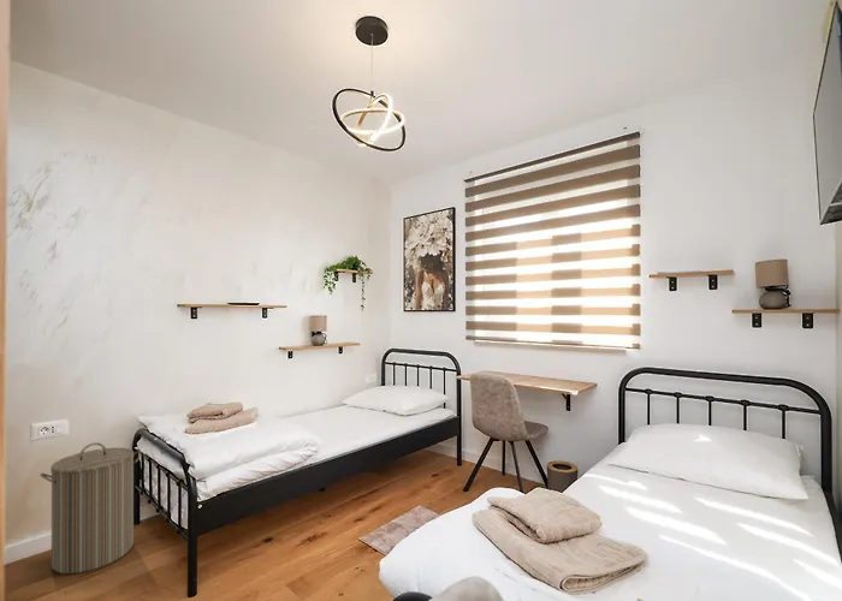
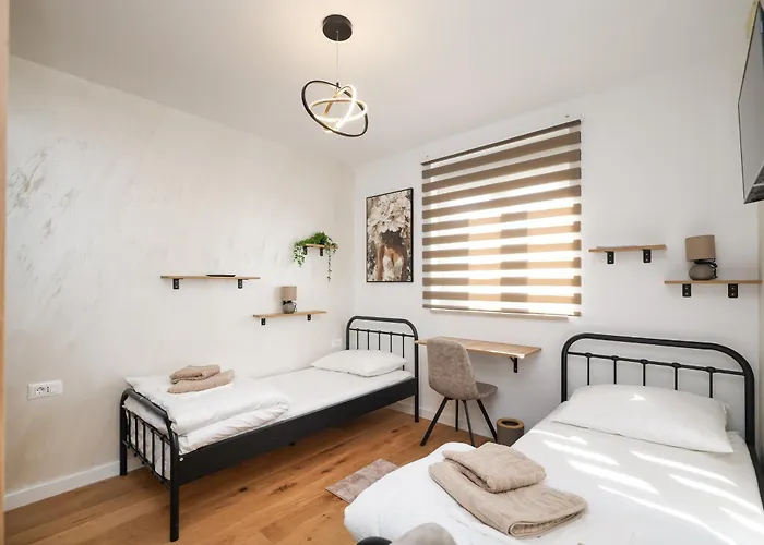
- laundry hamper (94, 498)
